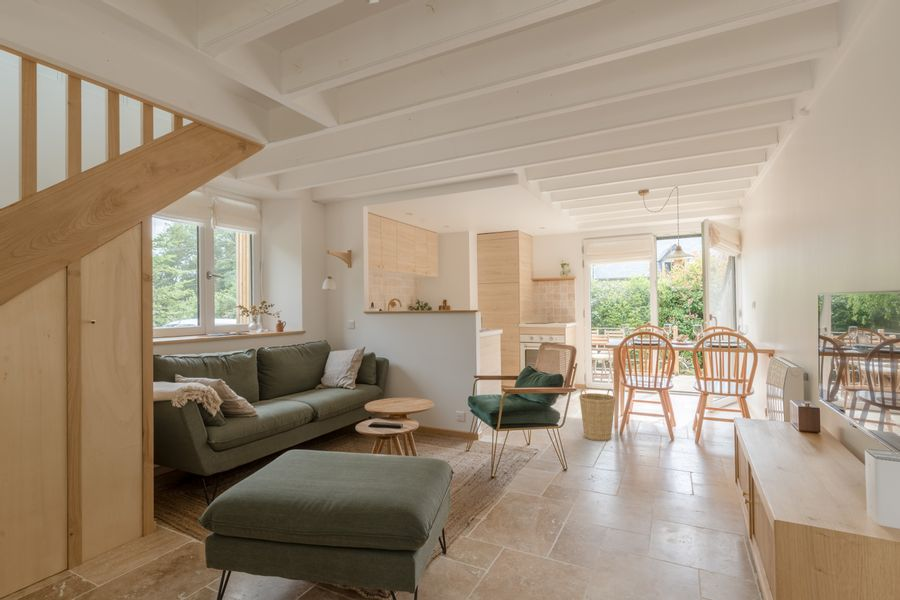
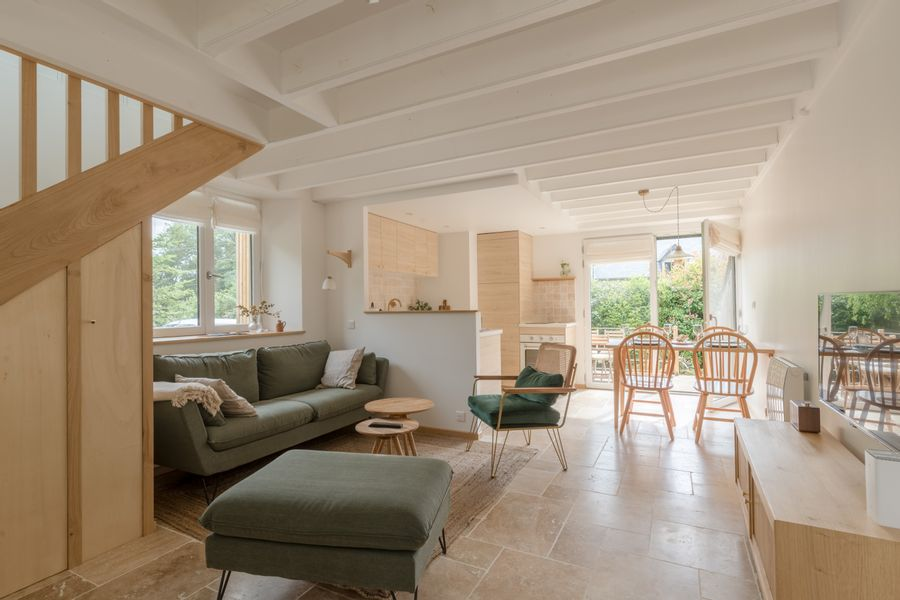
- basket (597, 413)
